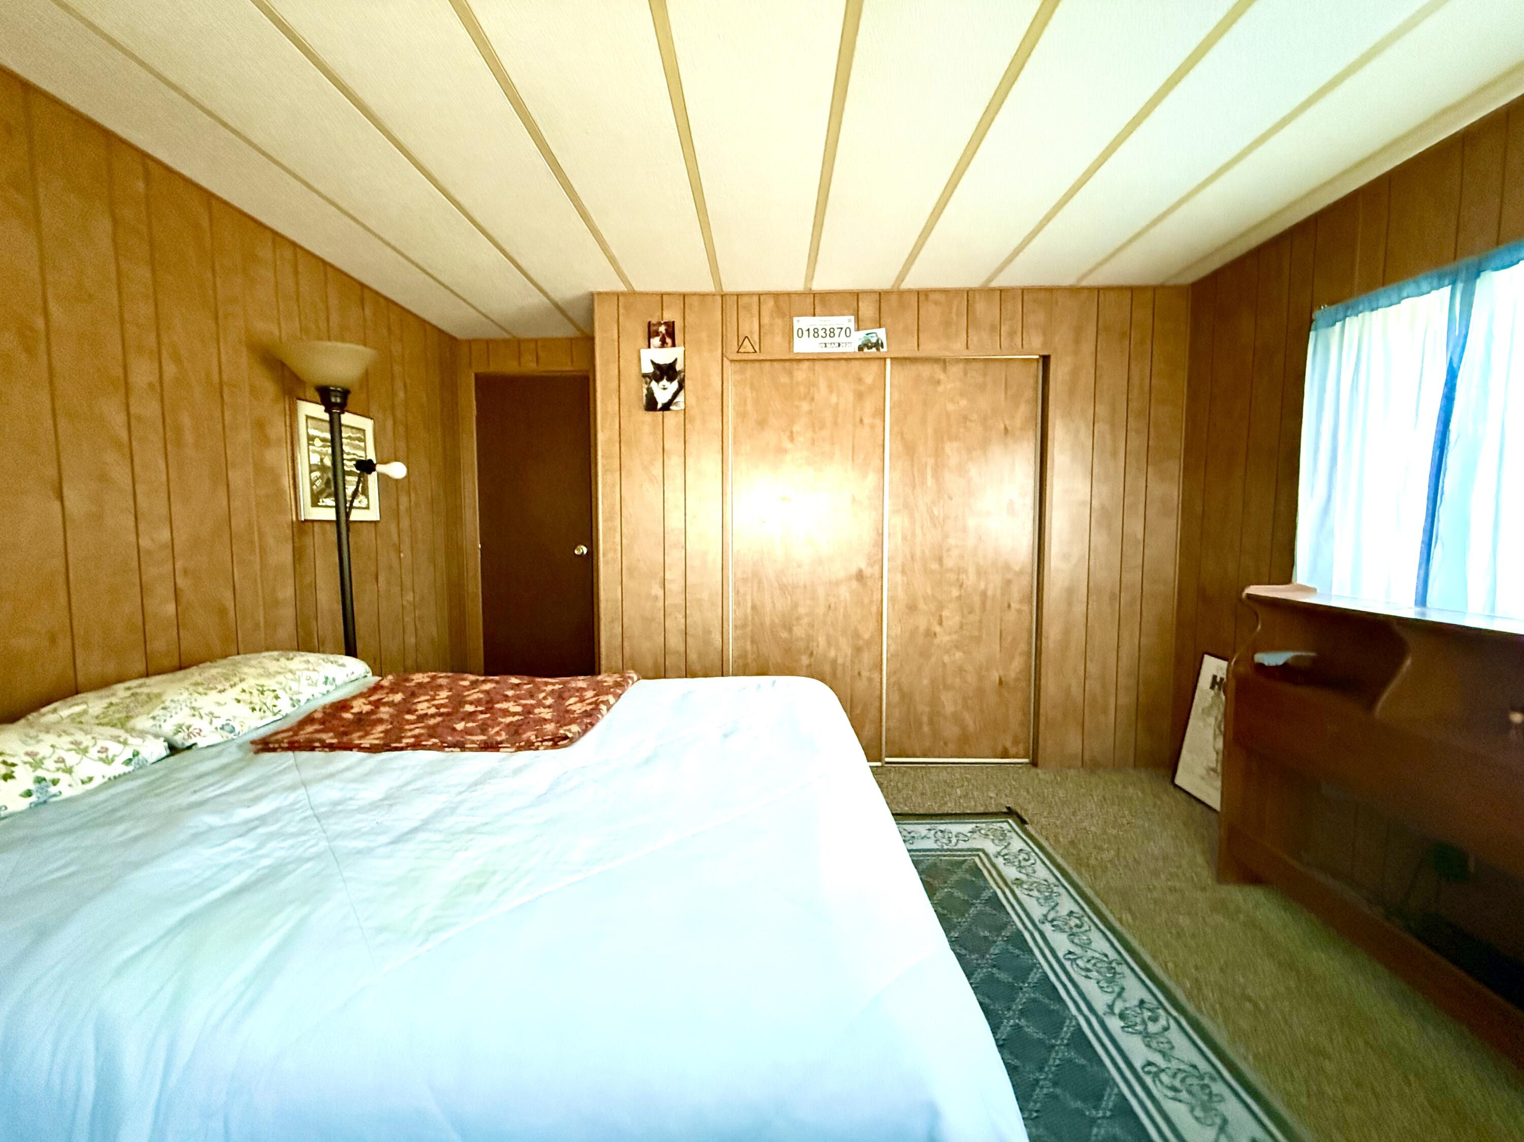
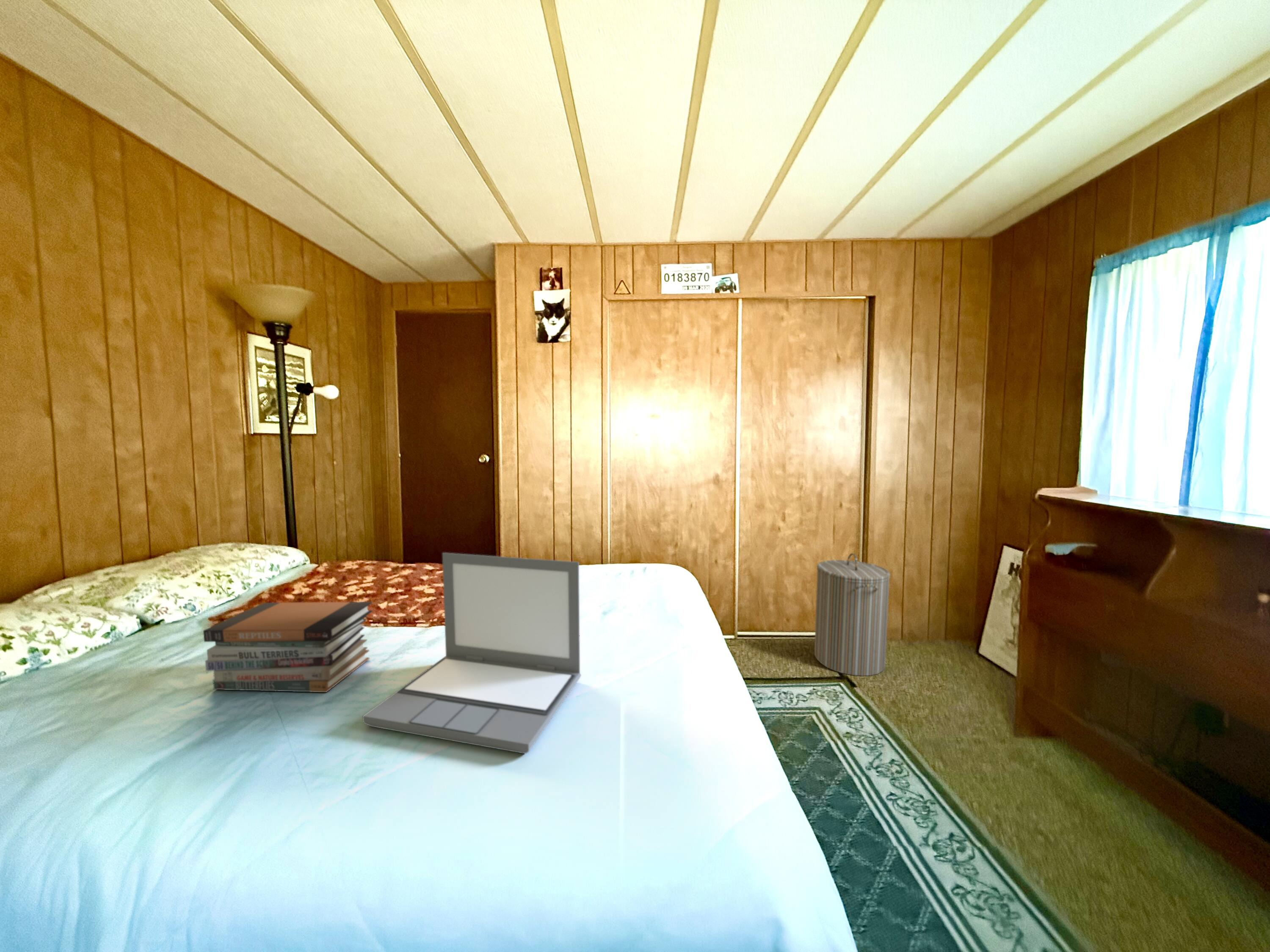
+ laptop (480, 638)
+ book stack (294, 644)
+ laundry hamper (850, 607)
